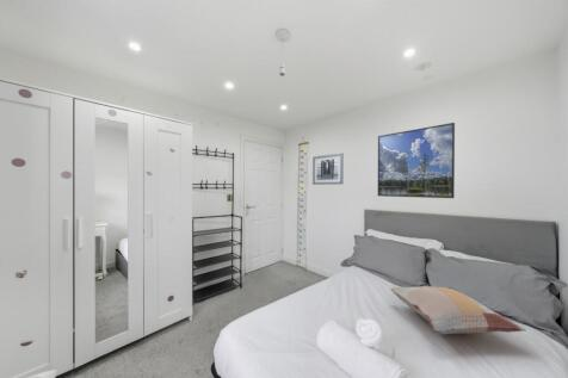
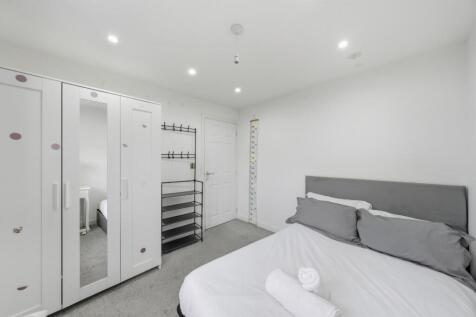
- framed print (412, 163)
- wall art (327, 169)
- decorative pillow (445, 305)
